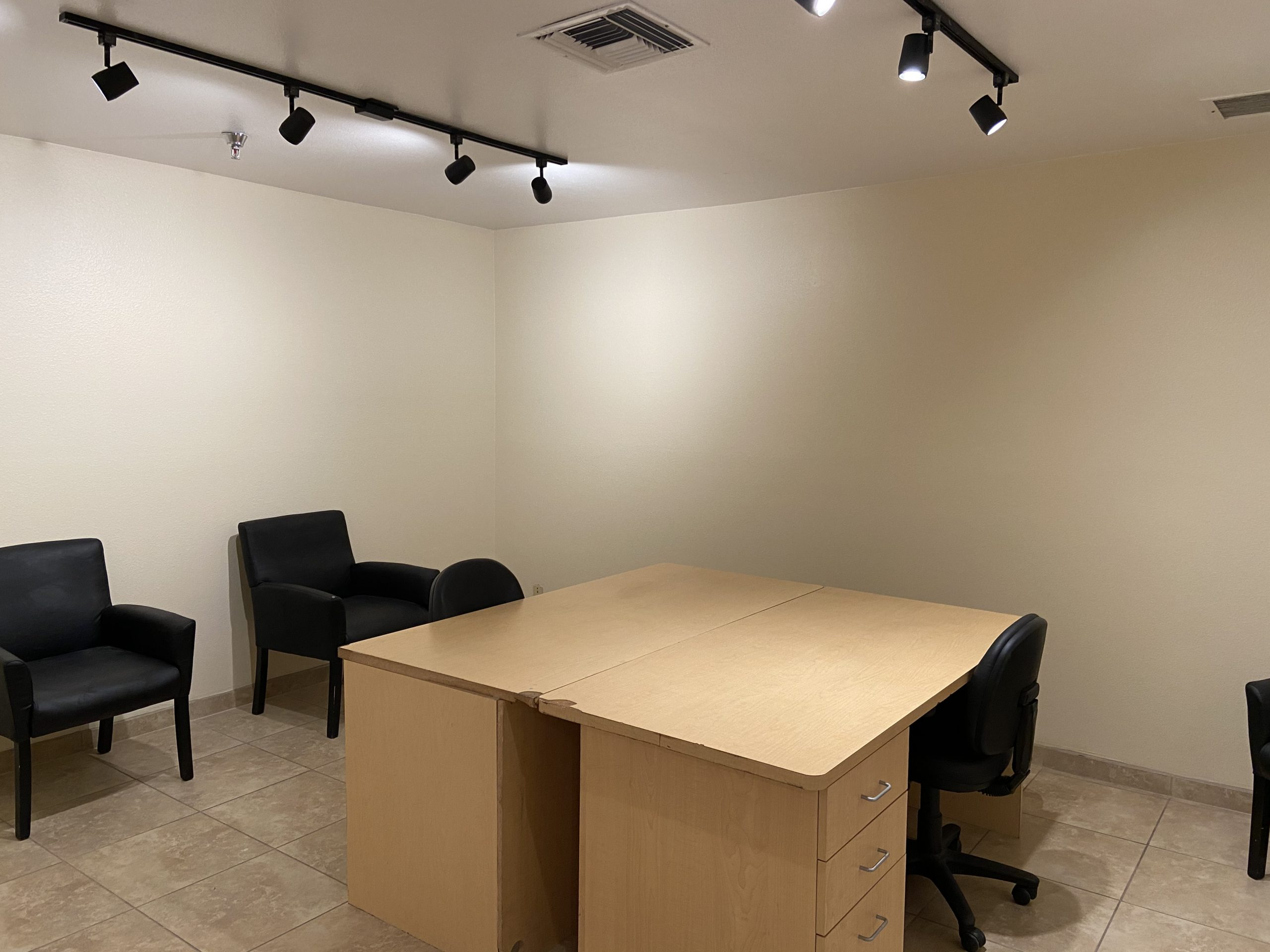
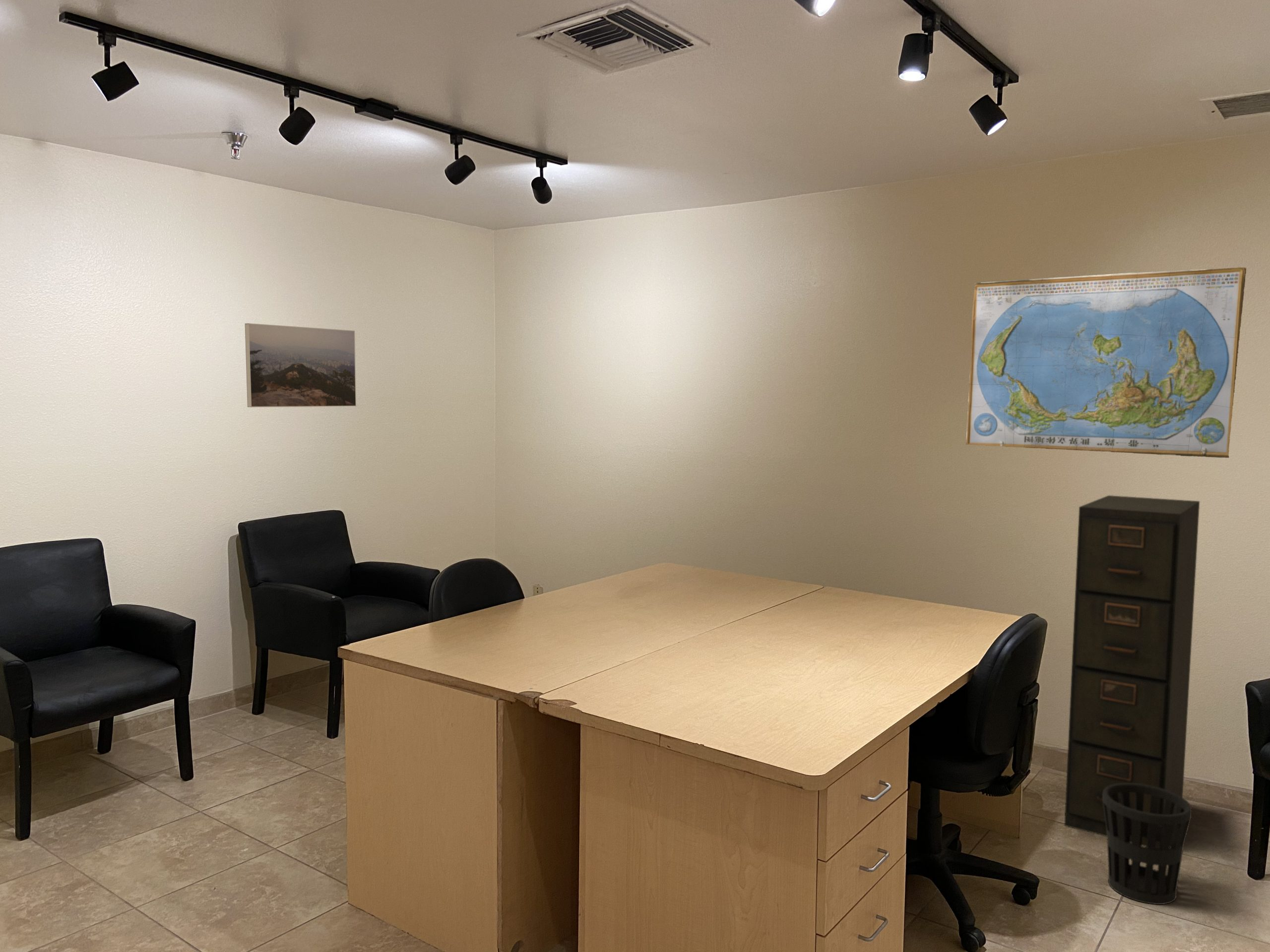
+ wastebasket (1141, 843)
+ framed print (303, 367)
+ world map (1094, 364)
+ filing cabinet (1132, 662)
